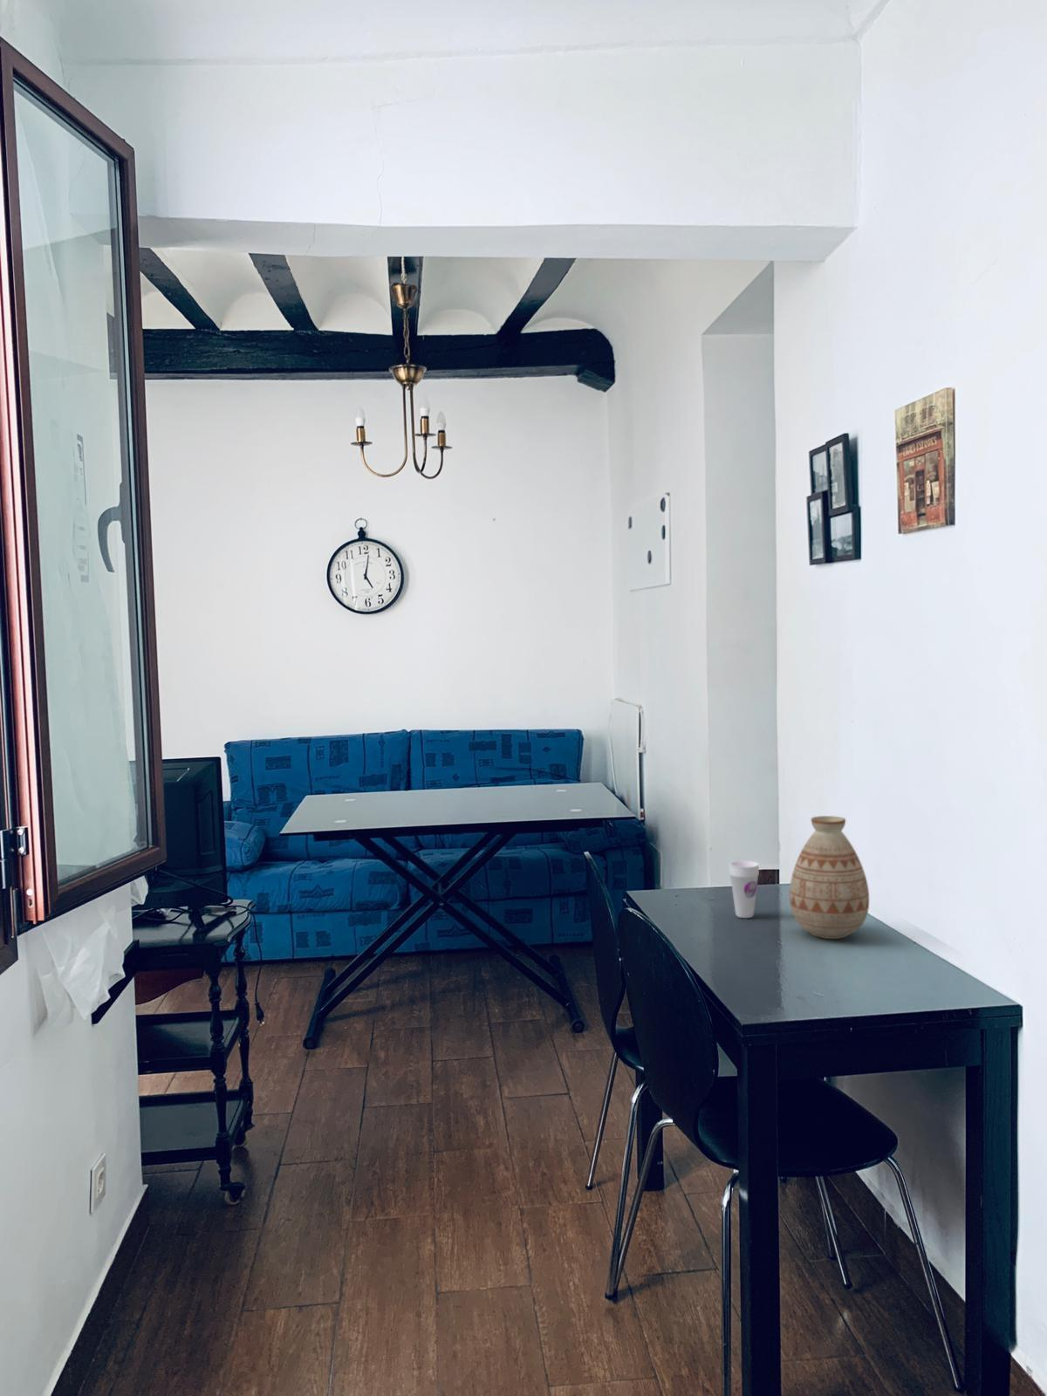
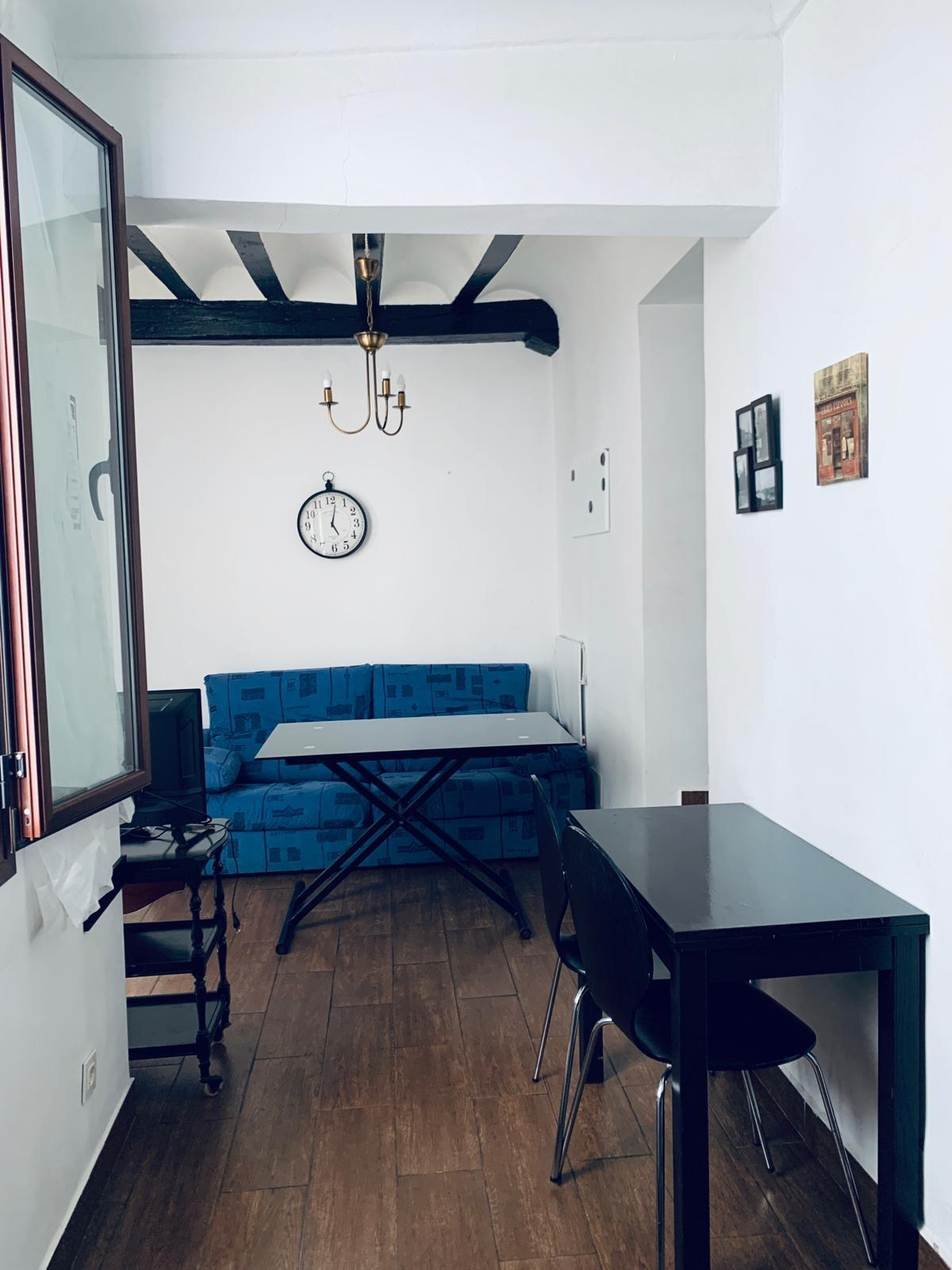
- vase (828, 876)
- cup (745, 889)
